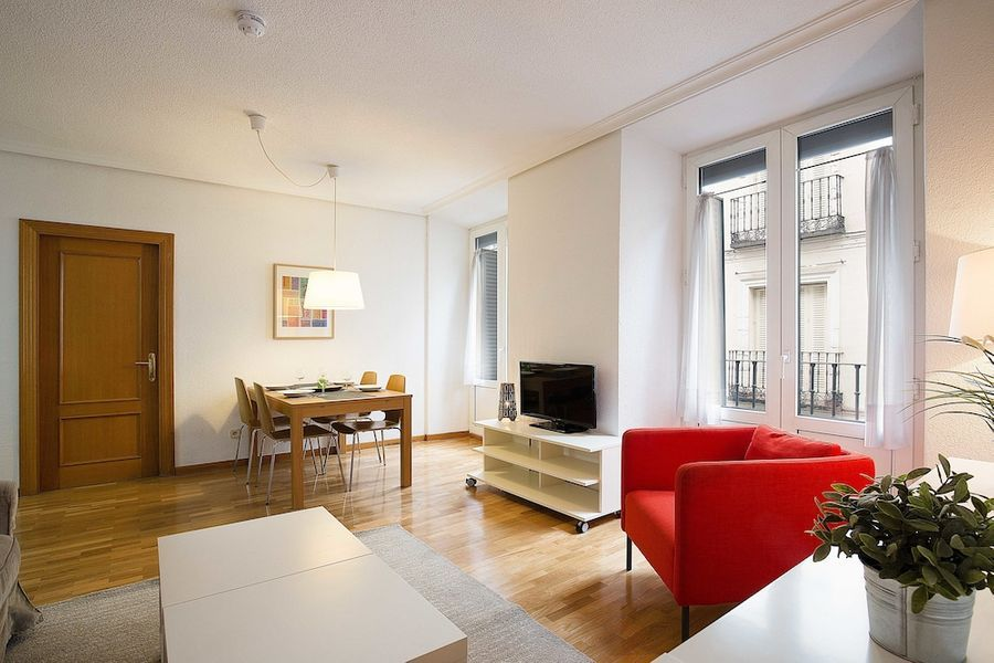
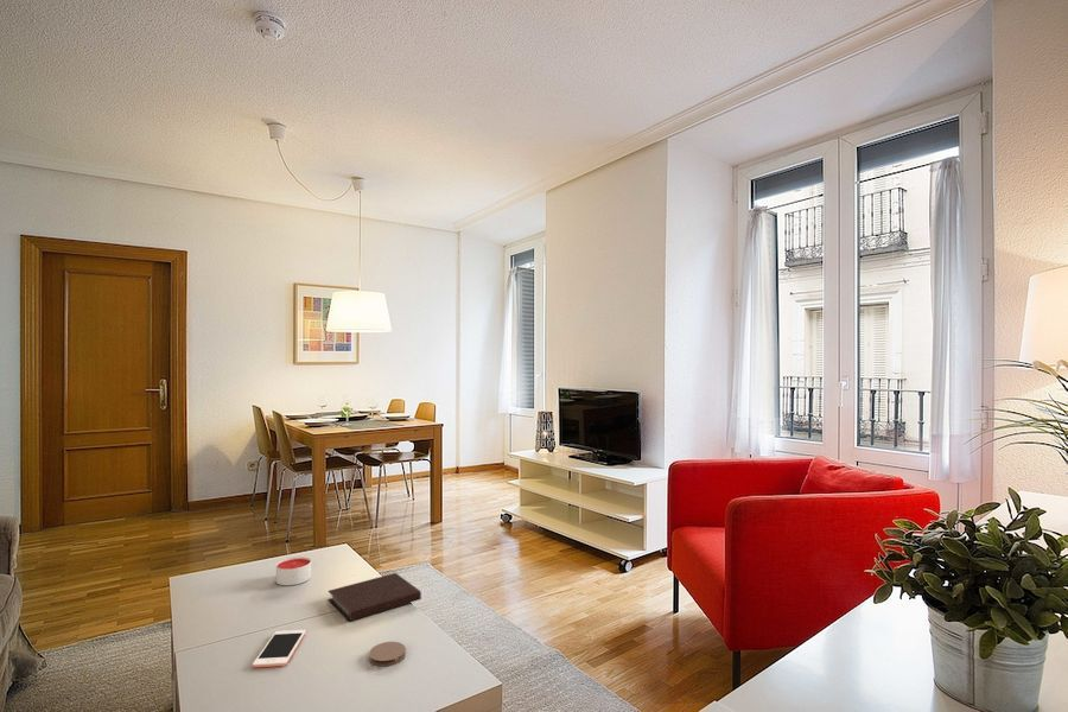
+ notebook (374, 595)
+ coaster (387, 653)
+ cell phone (280, 647)
+ candle (293, 570)
